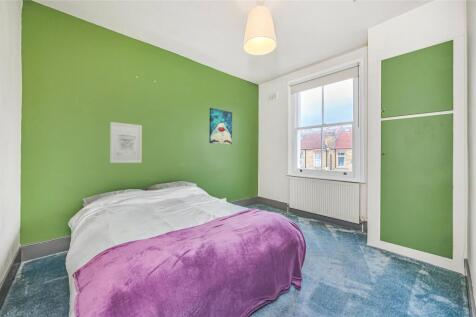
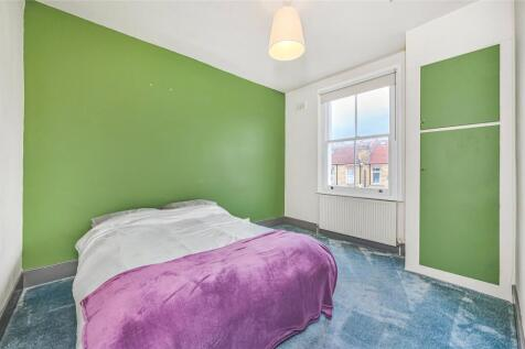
- wall art (221, 127)
- wall art (126, 143)
